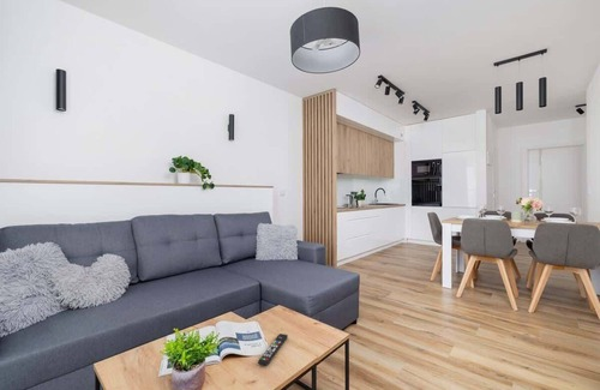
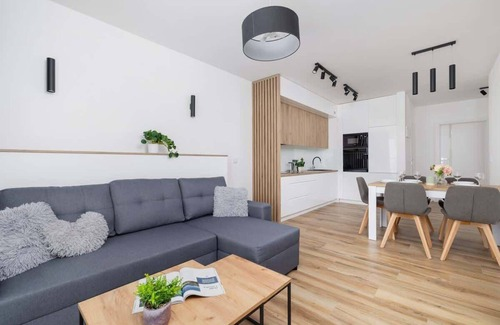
- remote control (274, 348)
